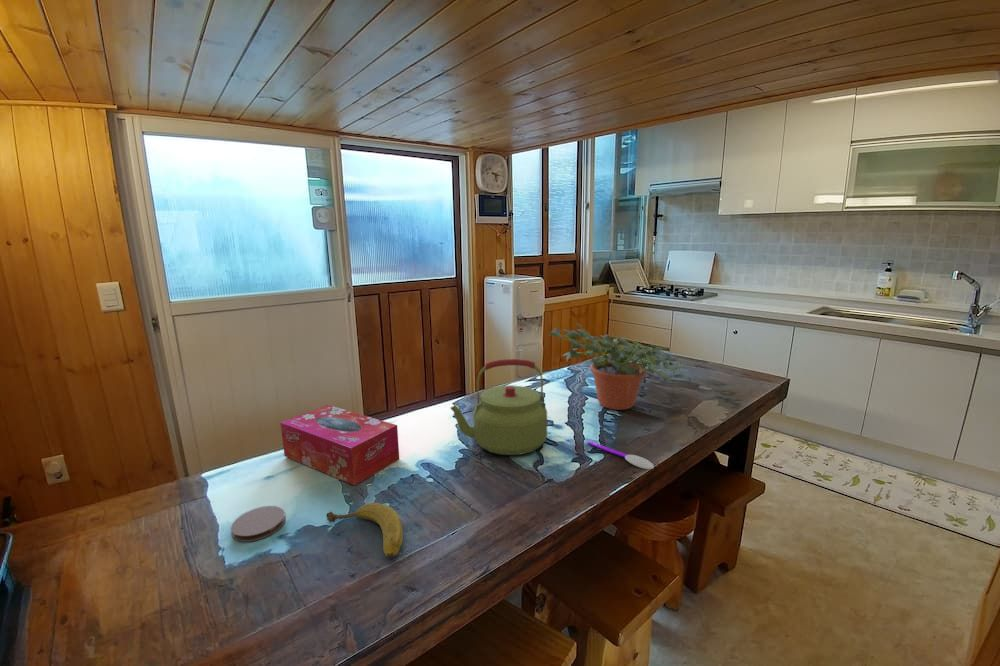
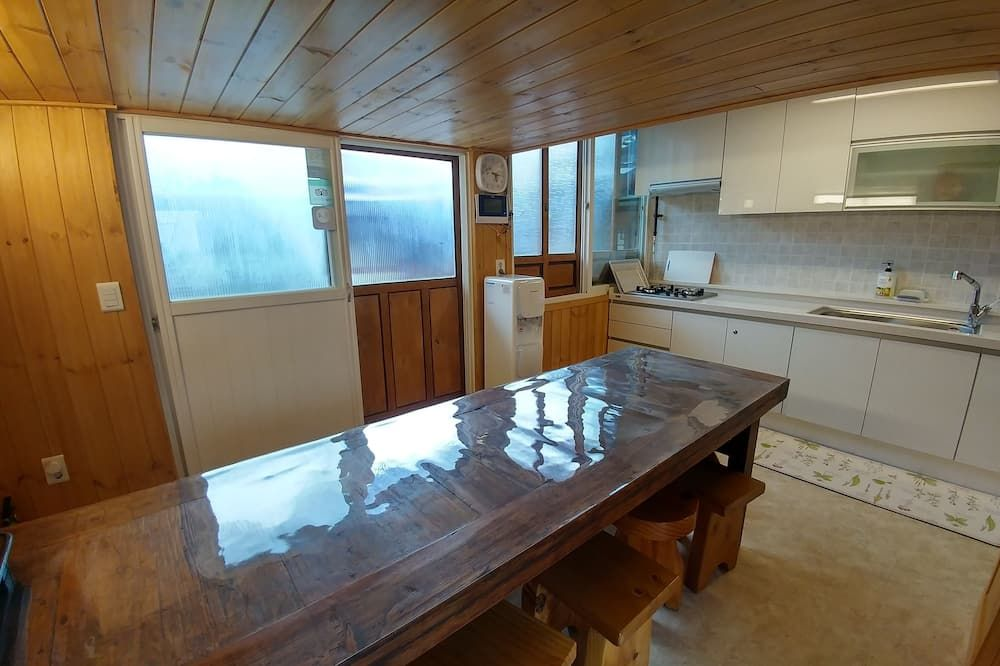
- tissue box (339, 440)
- spoon (618, 453)
- kettle (499, 401)
- coaster (258, 522)
- fruit (369, 519)
- potted plant (620, 364)
